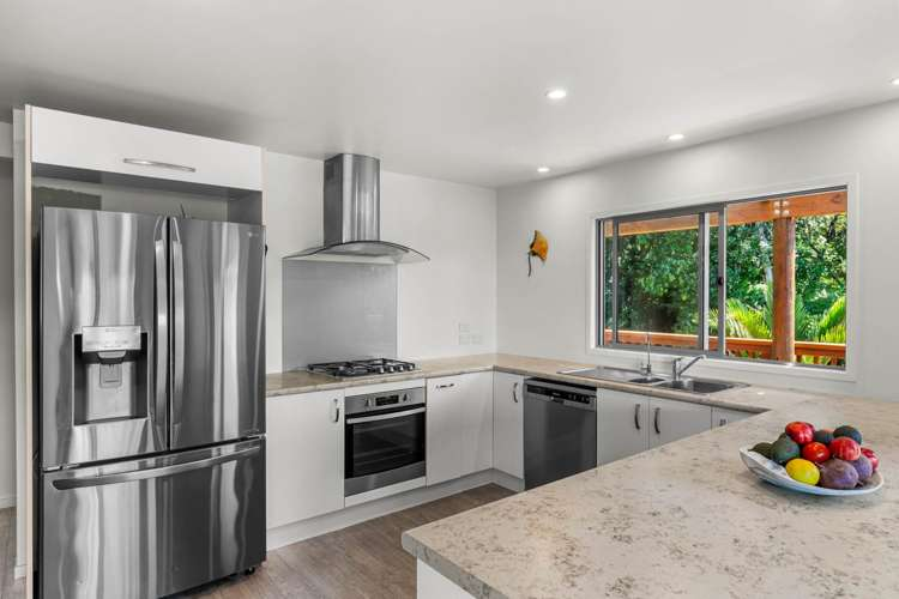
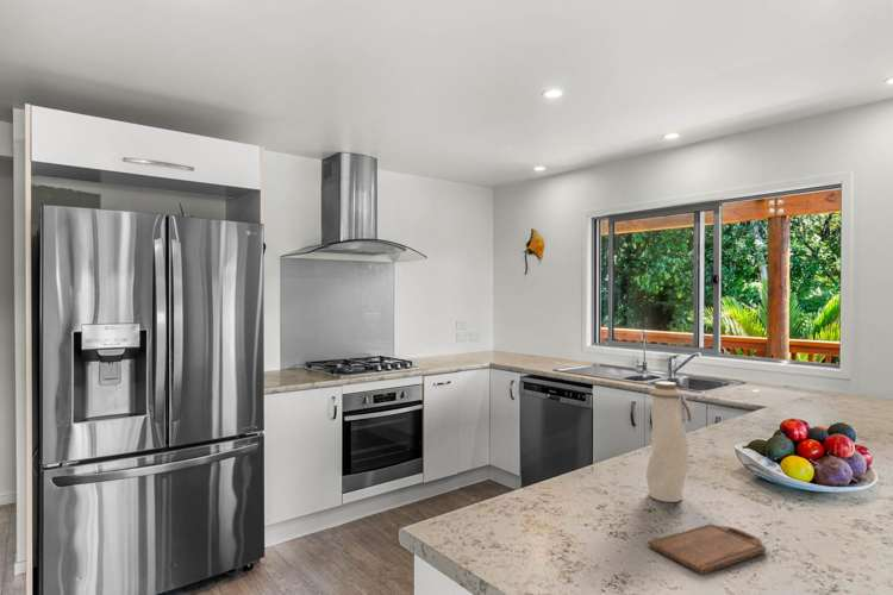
+ cutting board (711, 545)
+ water bottle (668, 439)
